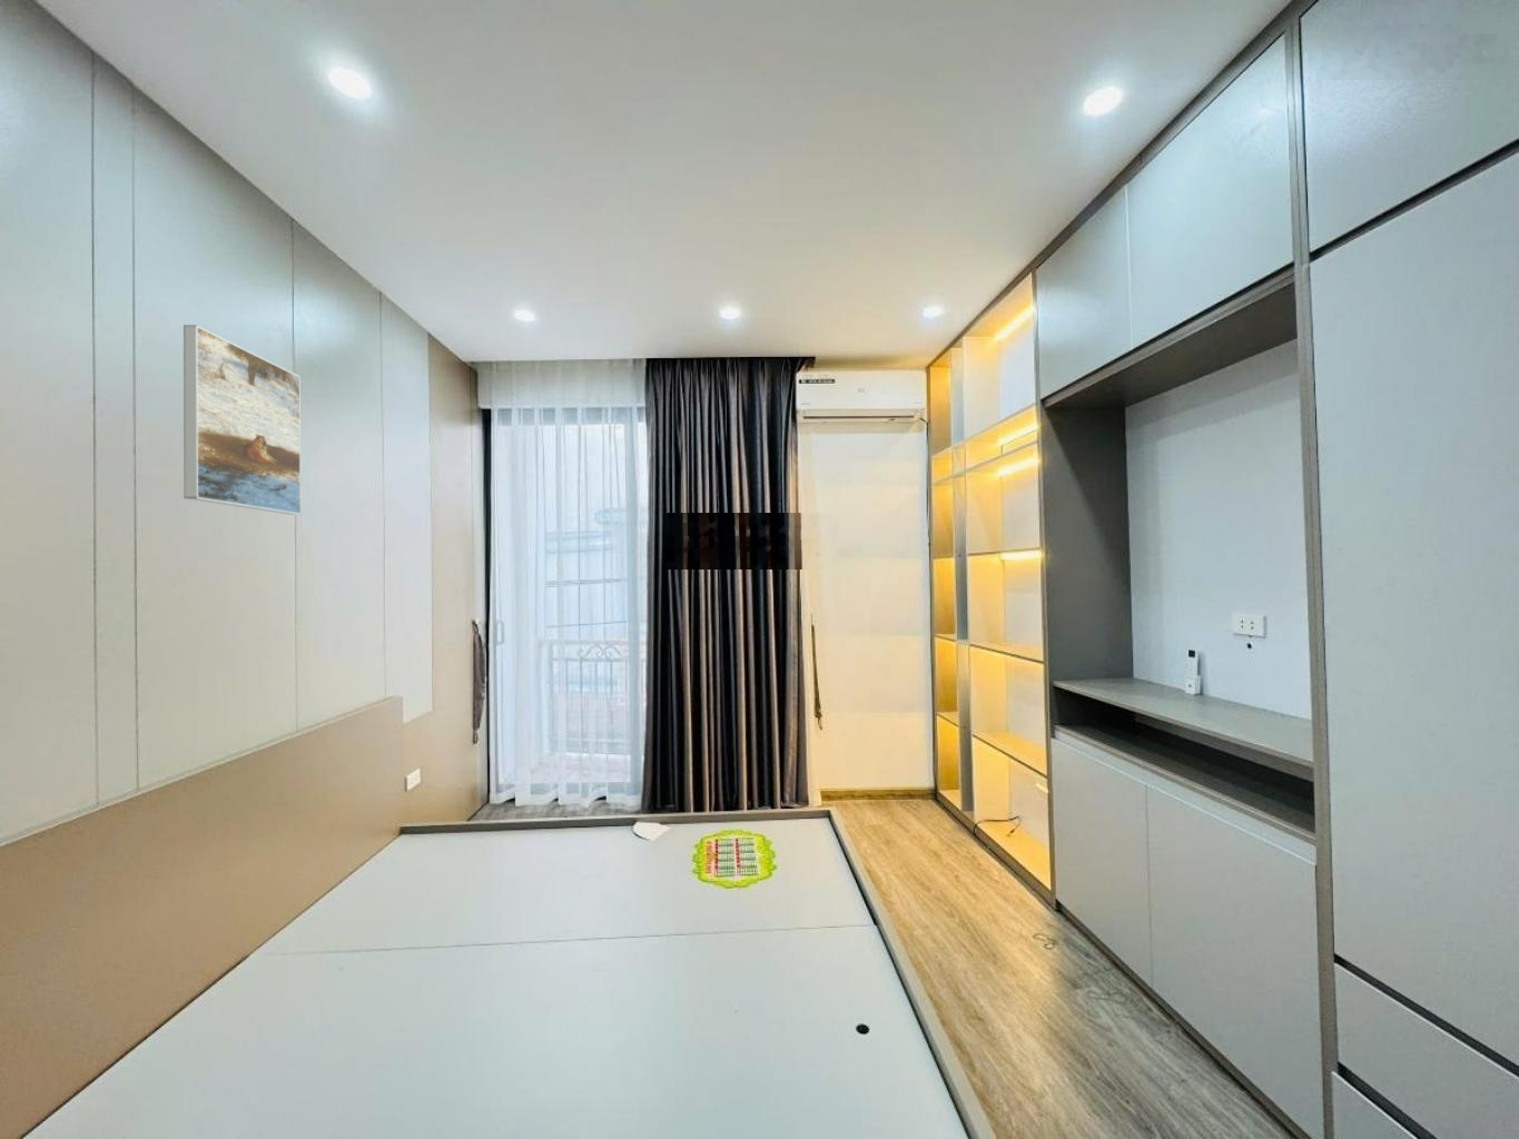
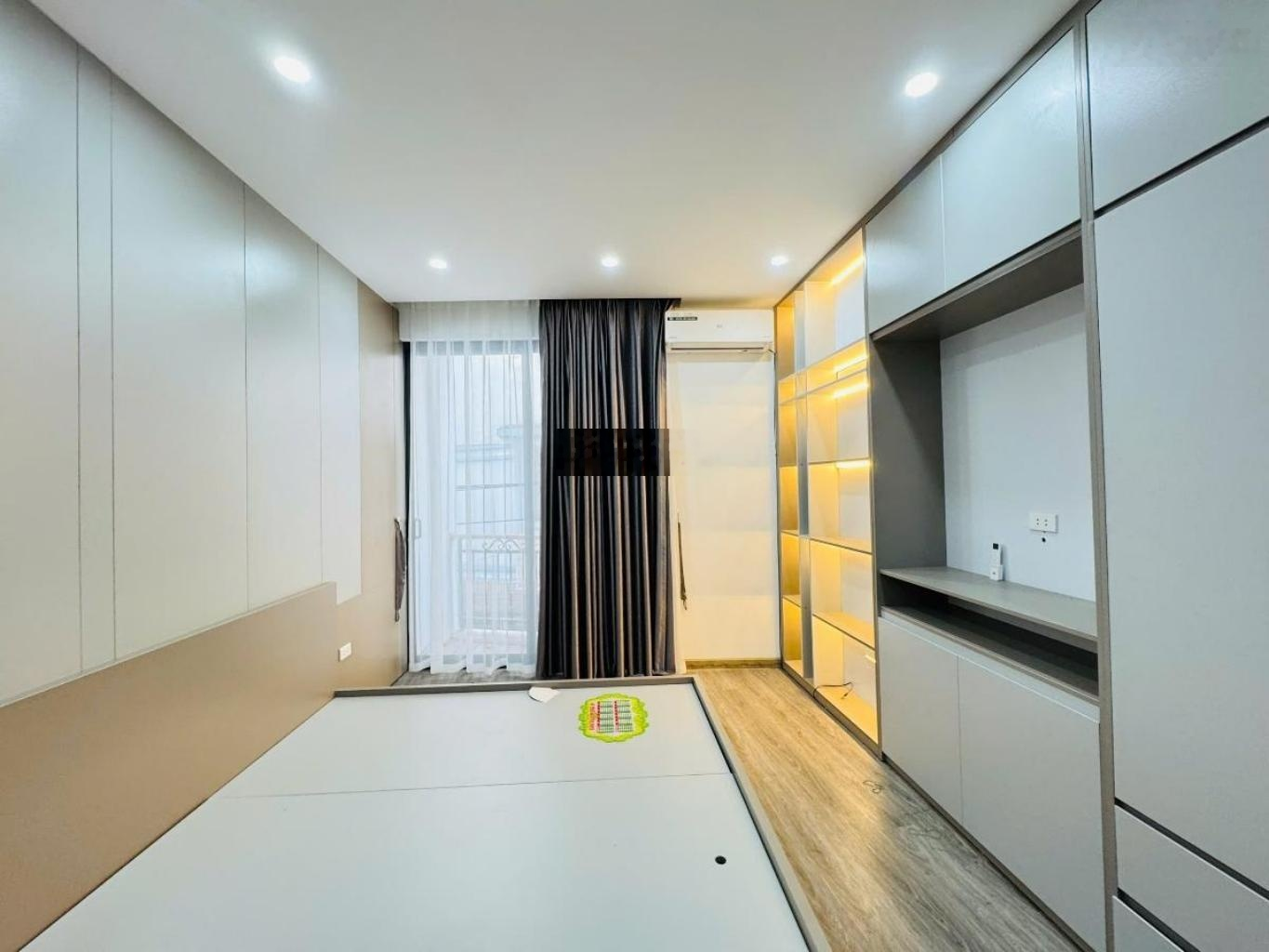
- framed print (248, 430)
